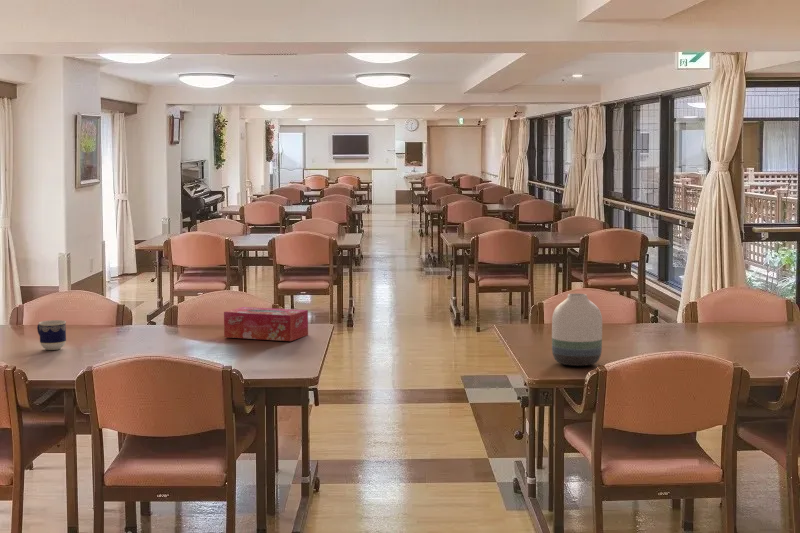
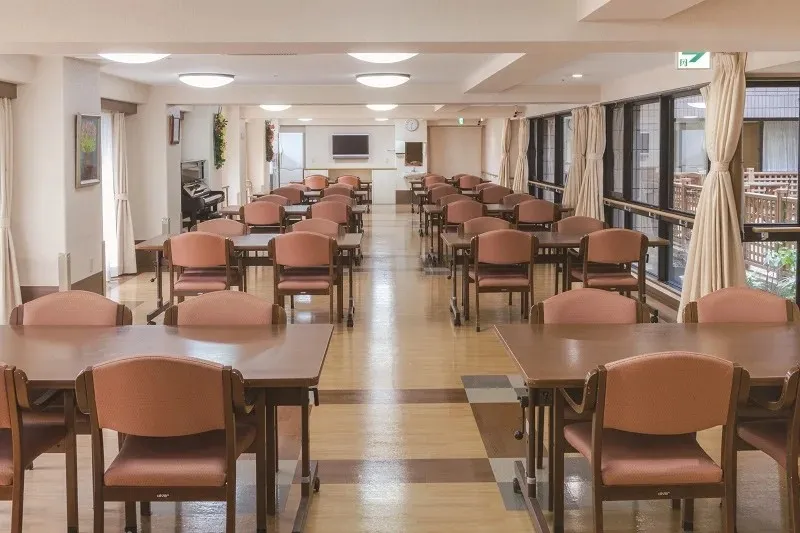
- tissue box (266, 323)
- vase (576, 329)
- cup (50, 335)
